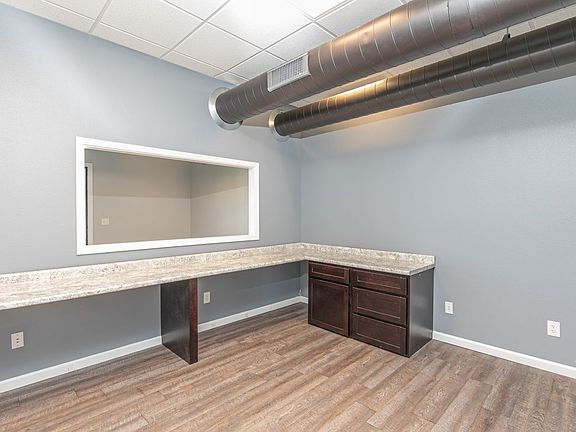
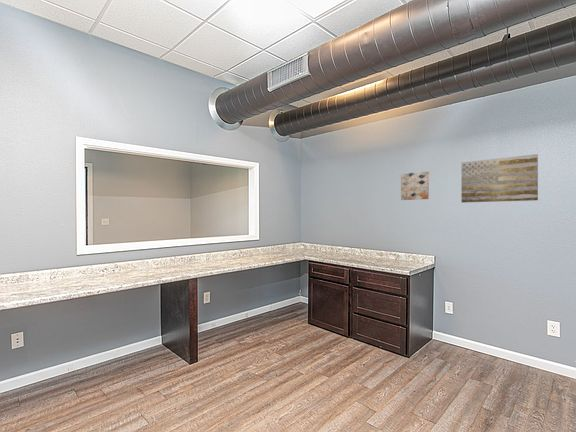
+ wall art (414, 186)
+ wall art (497, 180)
